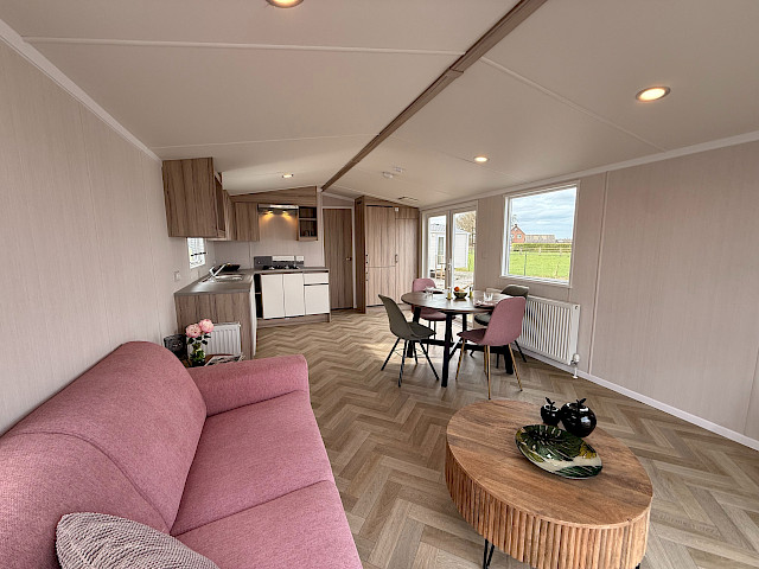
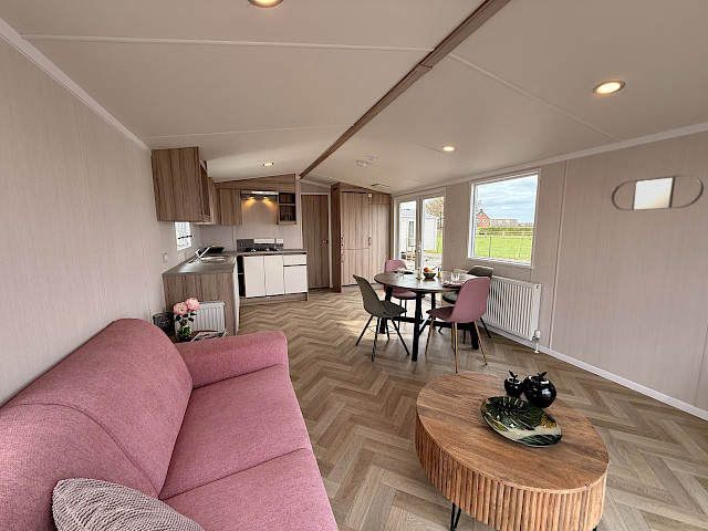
+ home mirror (652, 194)
